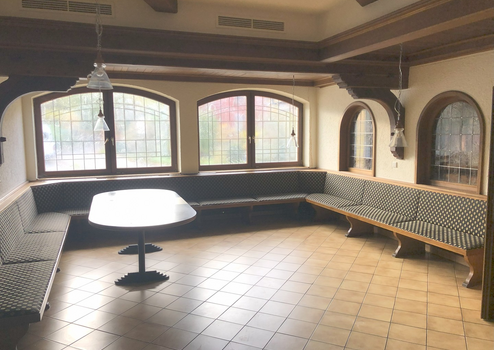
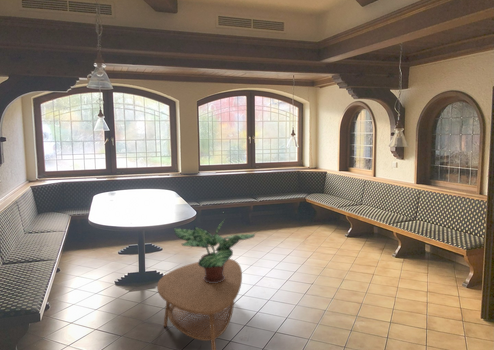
+ potted plant (207, 248)
+ coffee table (200, 303)
